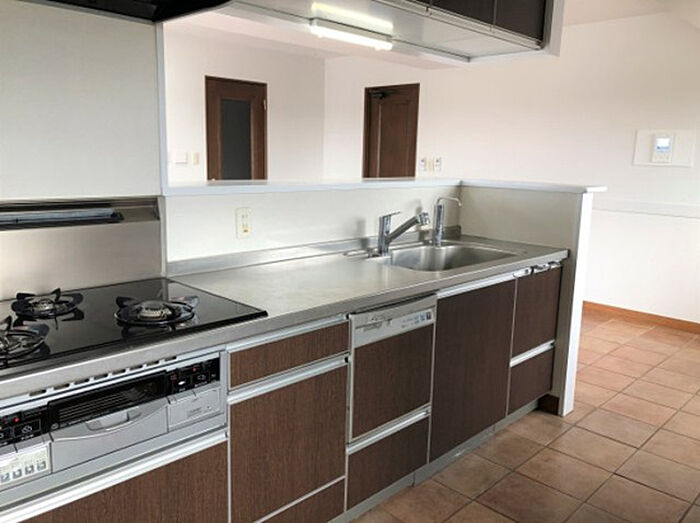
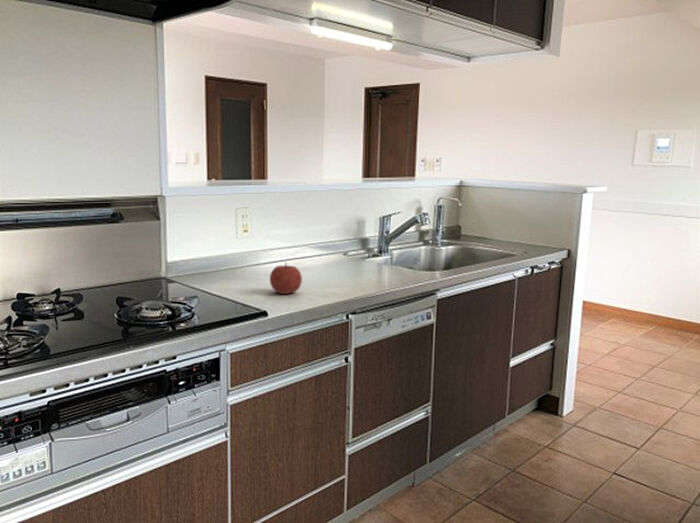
+ fruit (285, 277)
